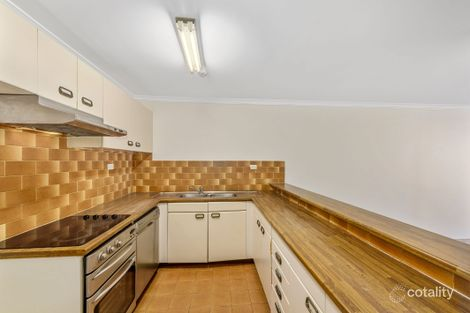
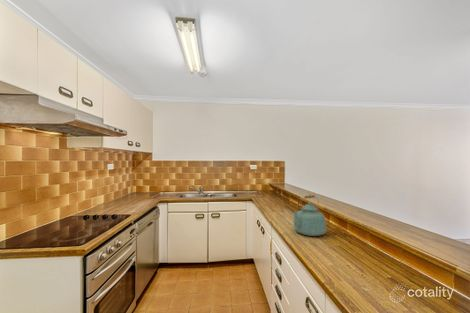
+ kettle (307, 213)
